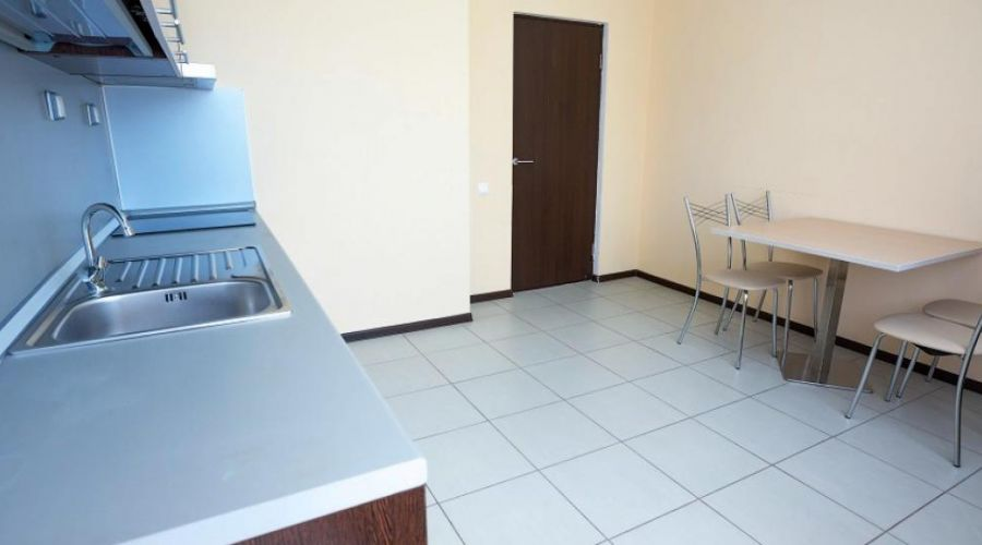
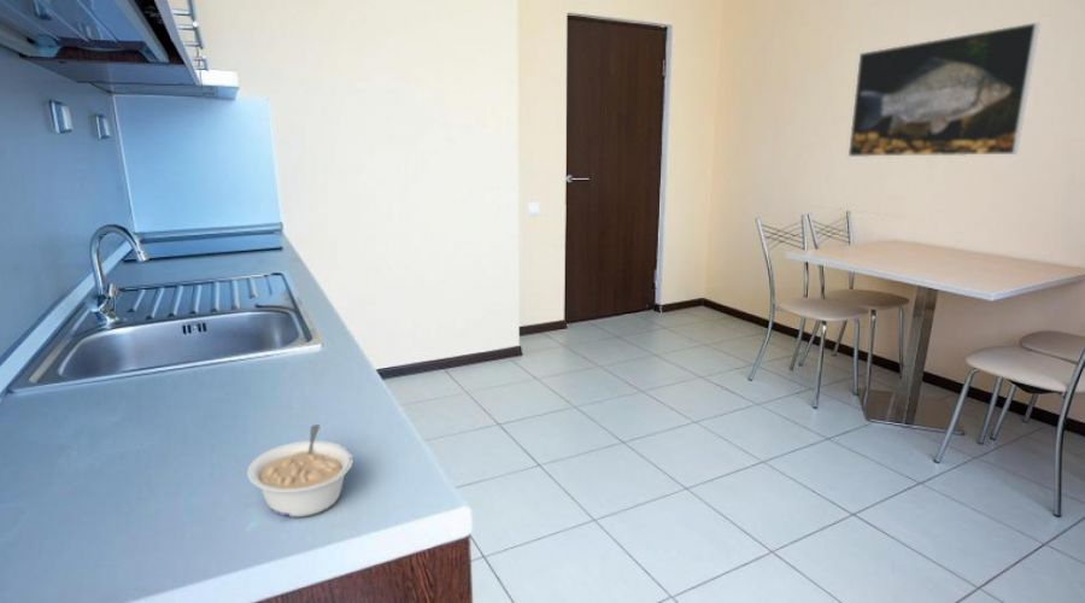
+ legume (300, 475)
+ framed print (931, 99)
